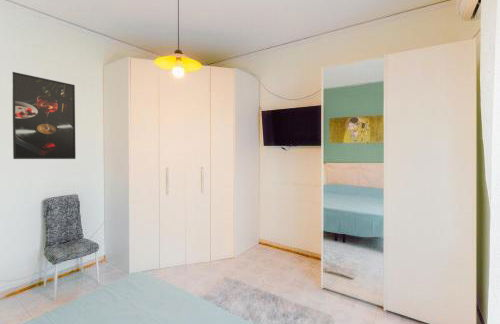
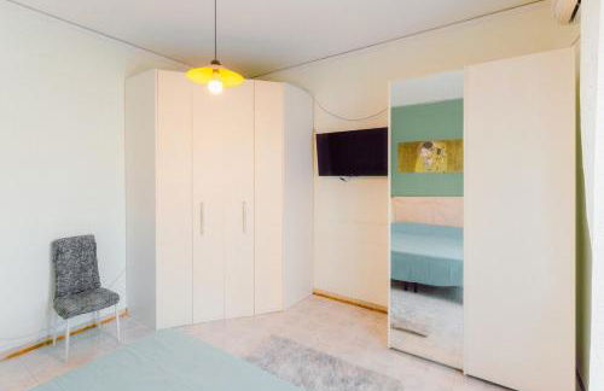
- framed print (46, 119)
